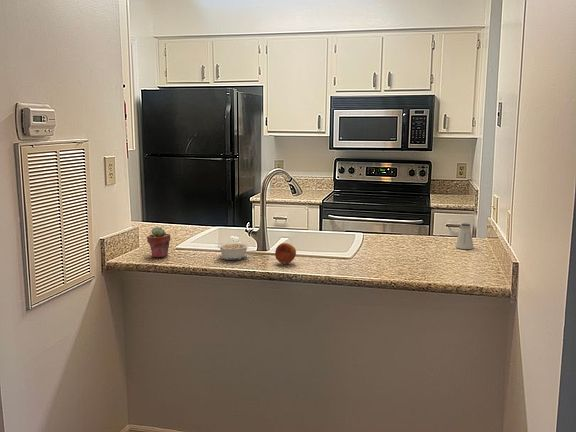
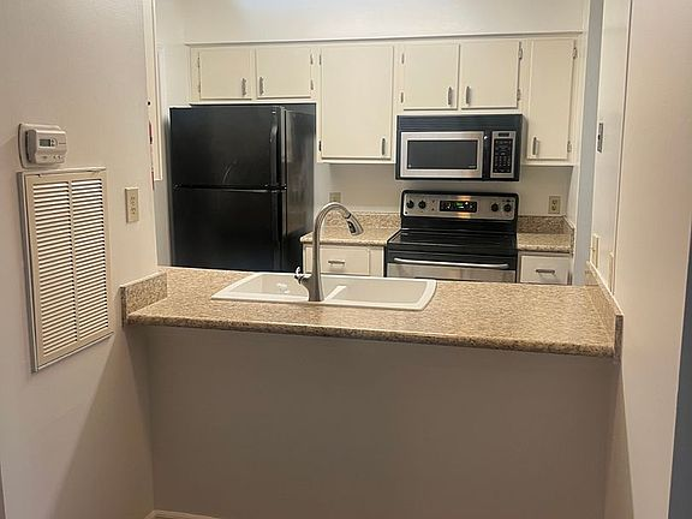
- apple (285, 253)
- potted succulent (159, 241)
- saltshaker (465, 235)
- legume (233, 250)
